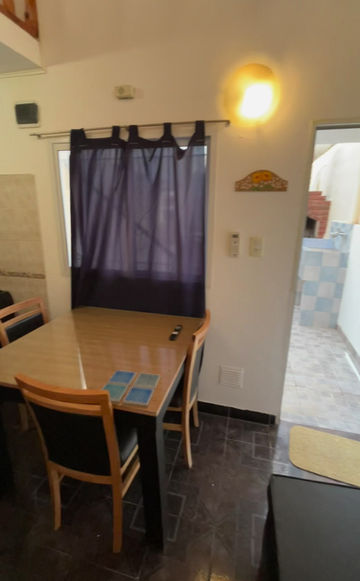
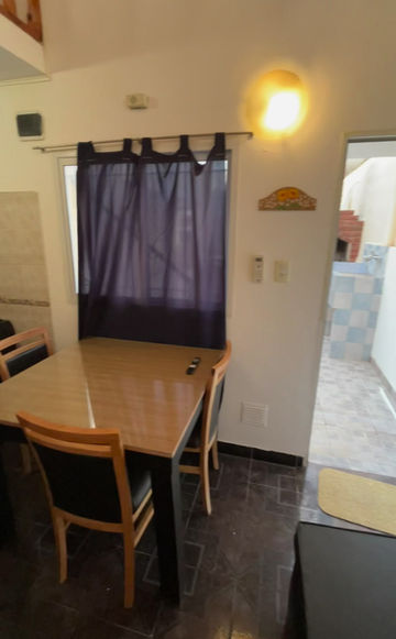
- drink coaster (129, 385)
